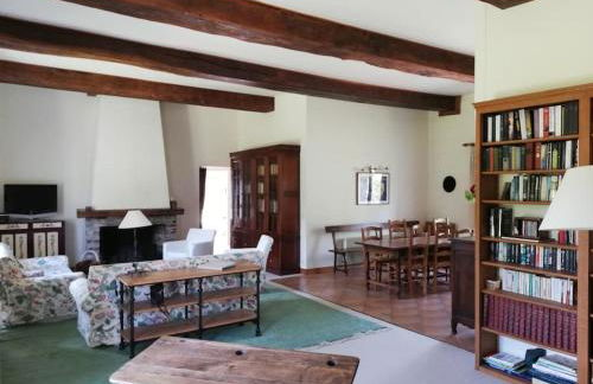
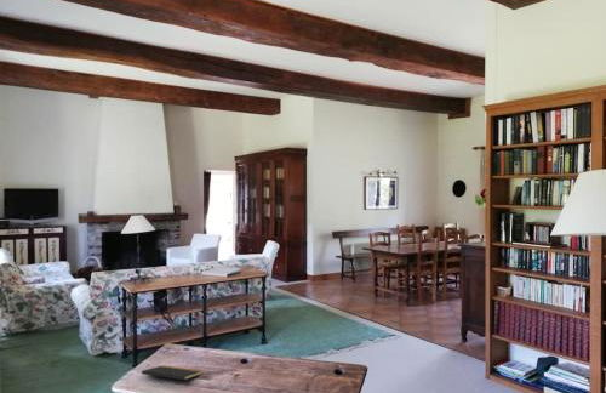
+ notepad (172, 372)
